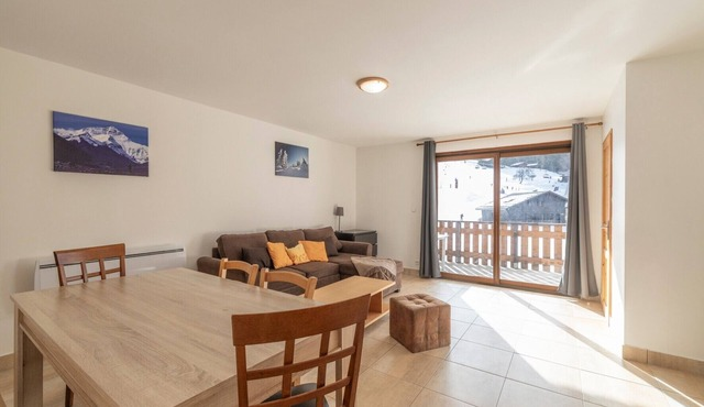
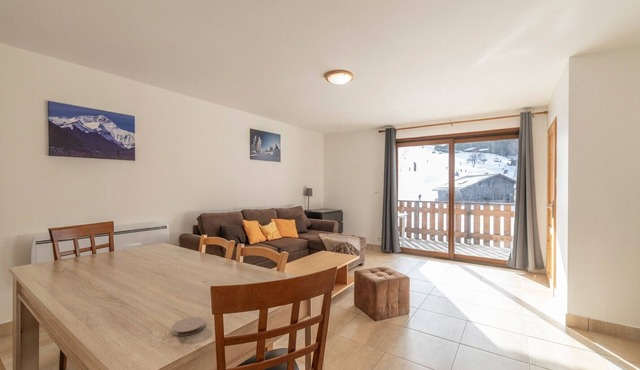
+ coaster (188, 326)
